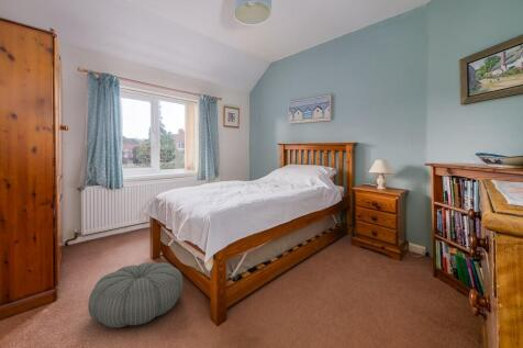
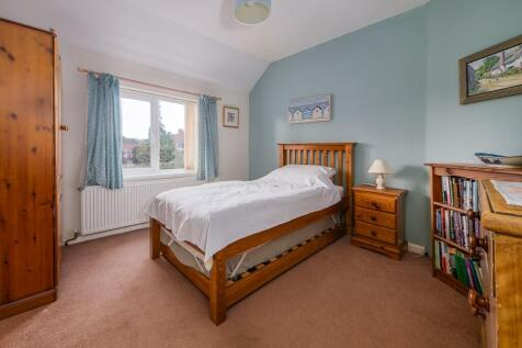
- pouf (140, 290)
